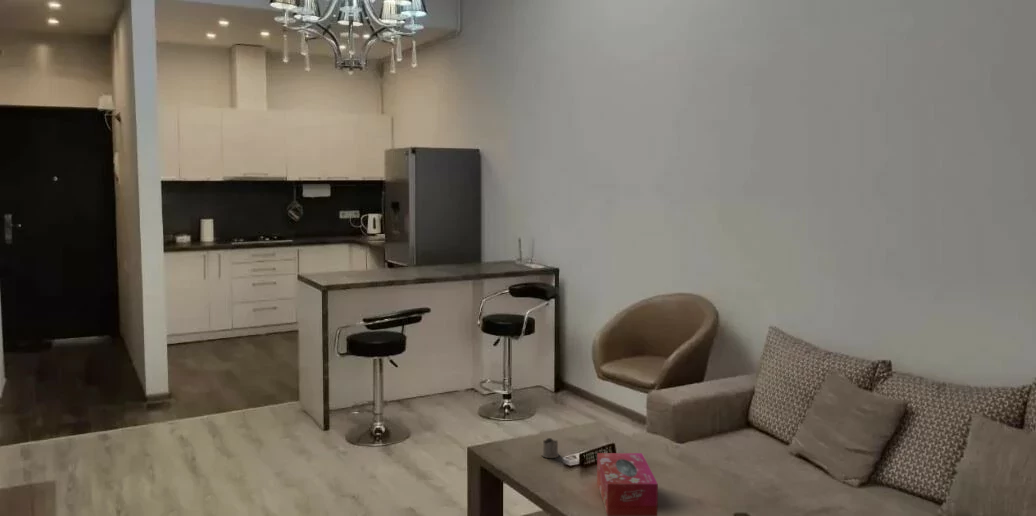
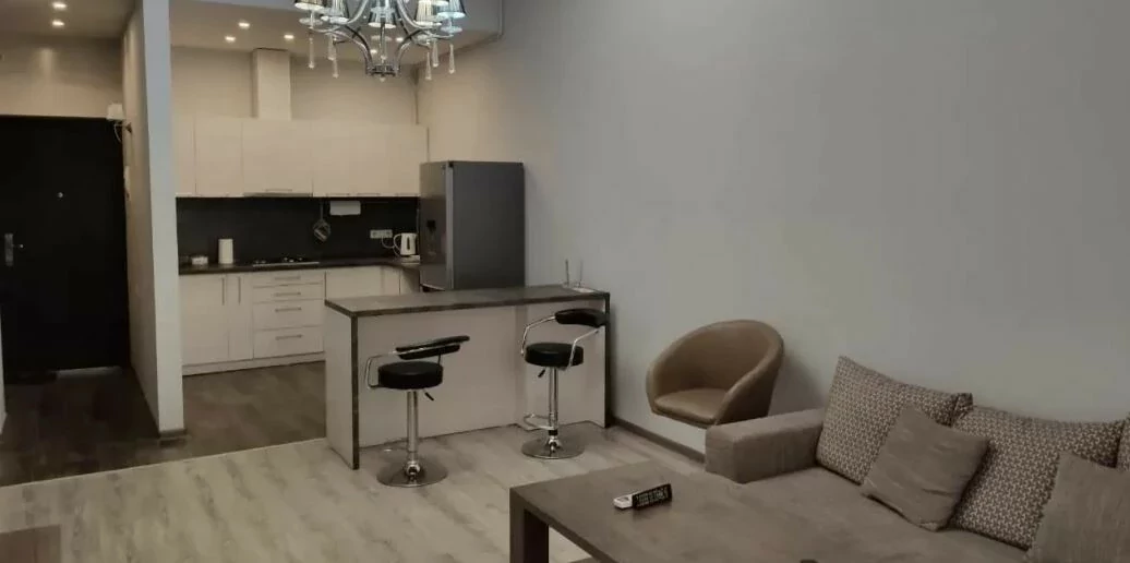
- tissue box (625, 482)
- tea glass holder (550, 443)
